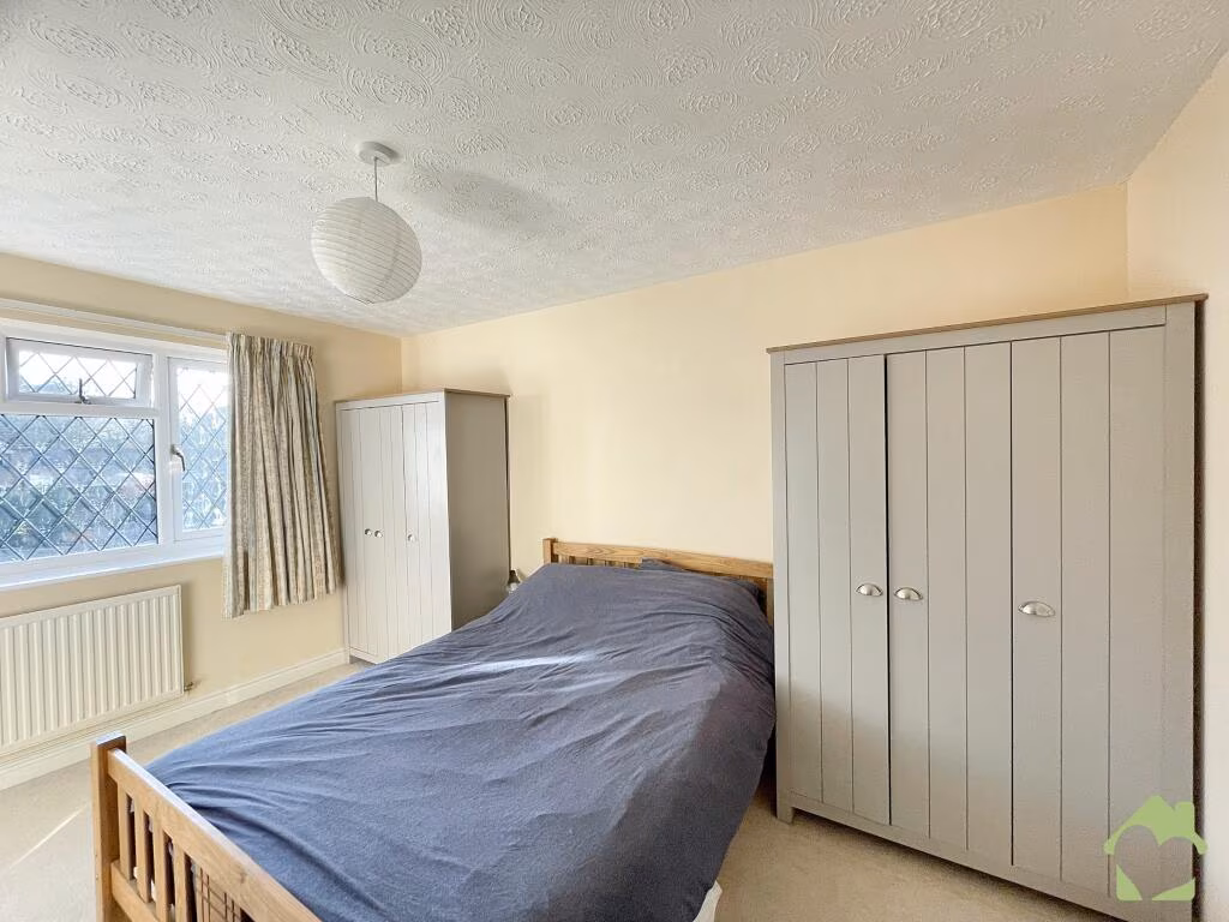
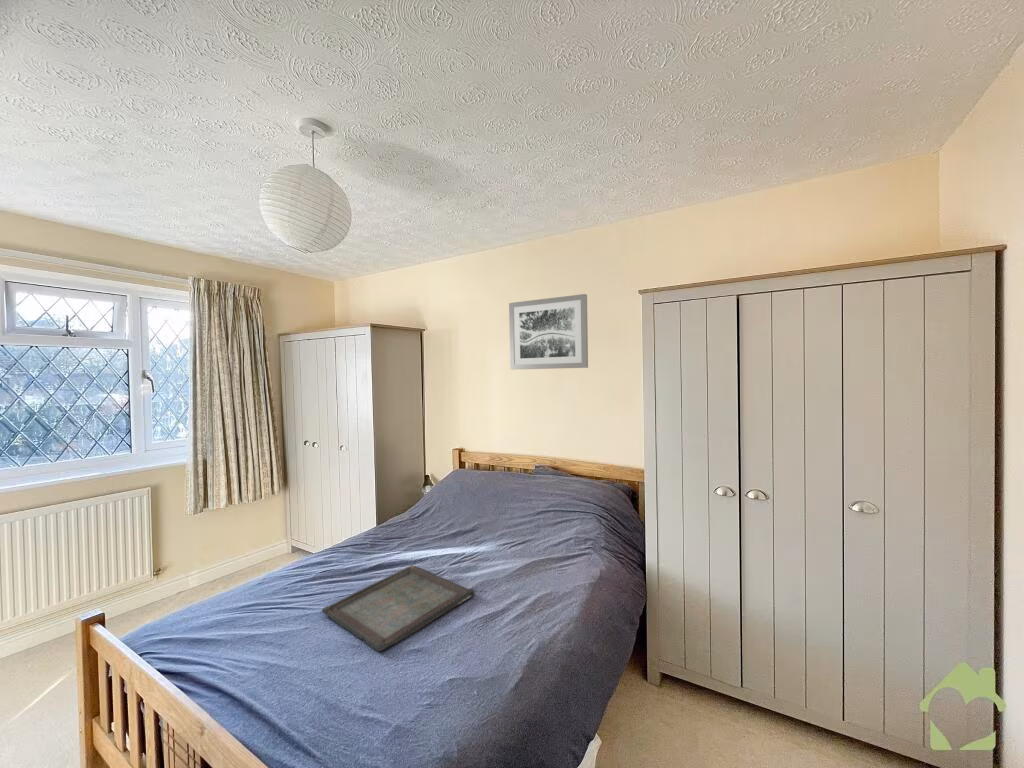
+ wall art (546, 333)
+ serving tray (399, 600)
